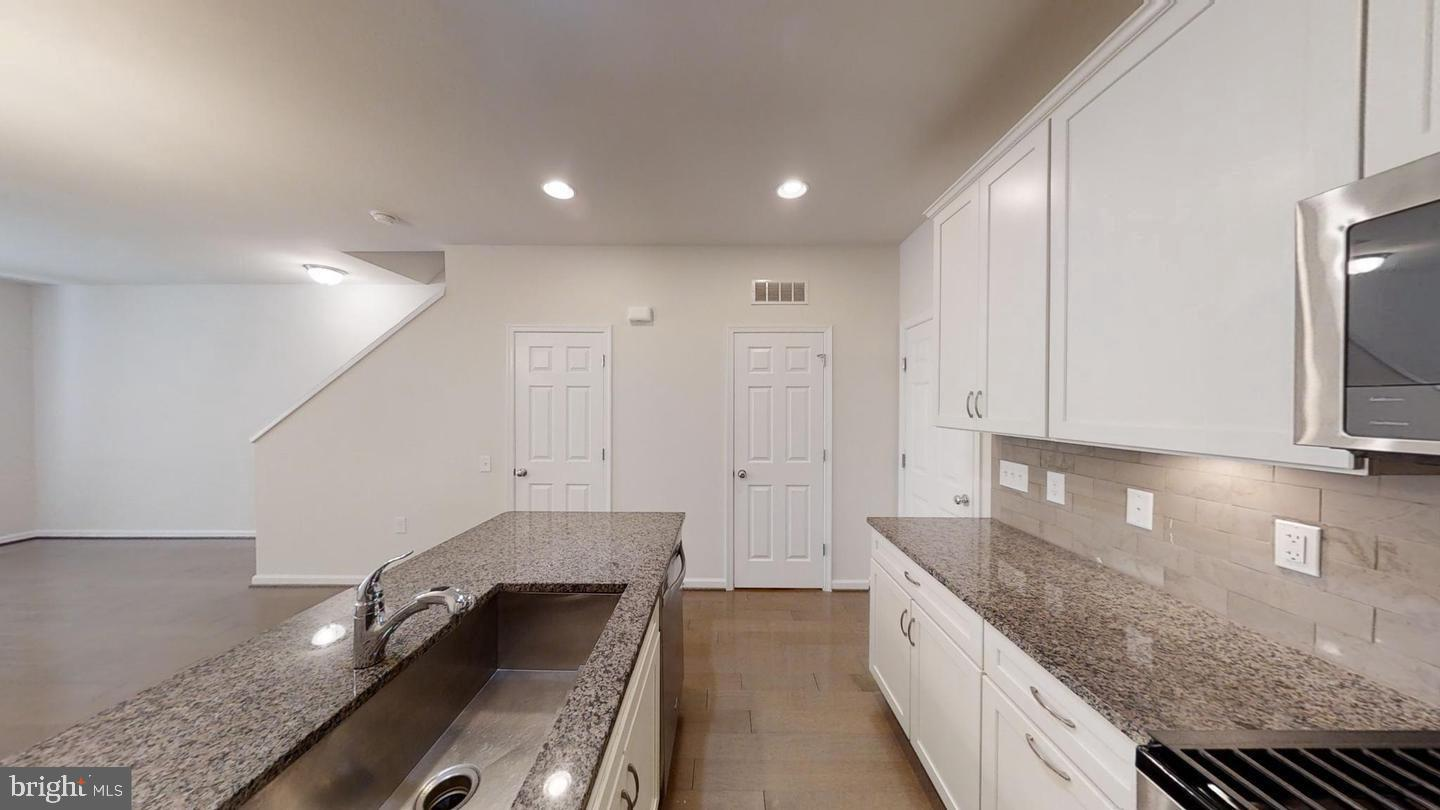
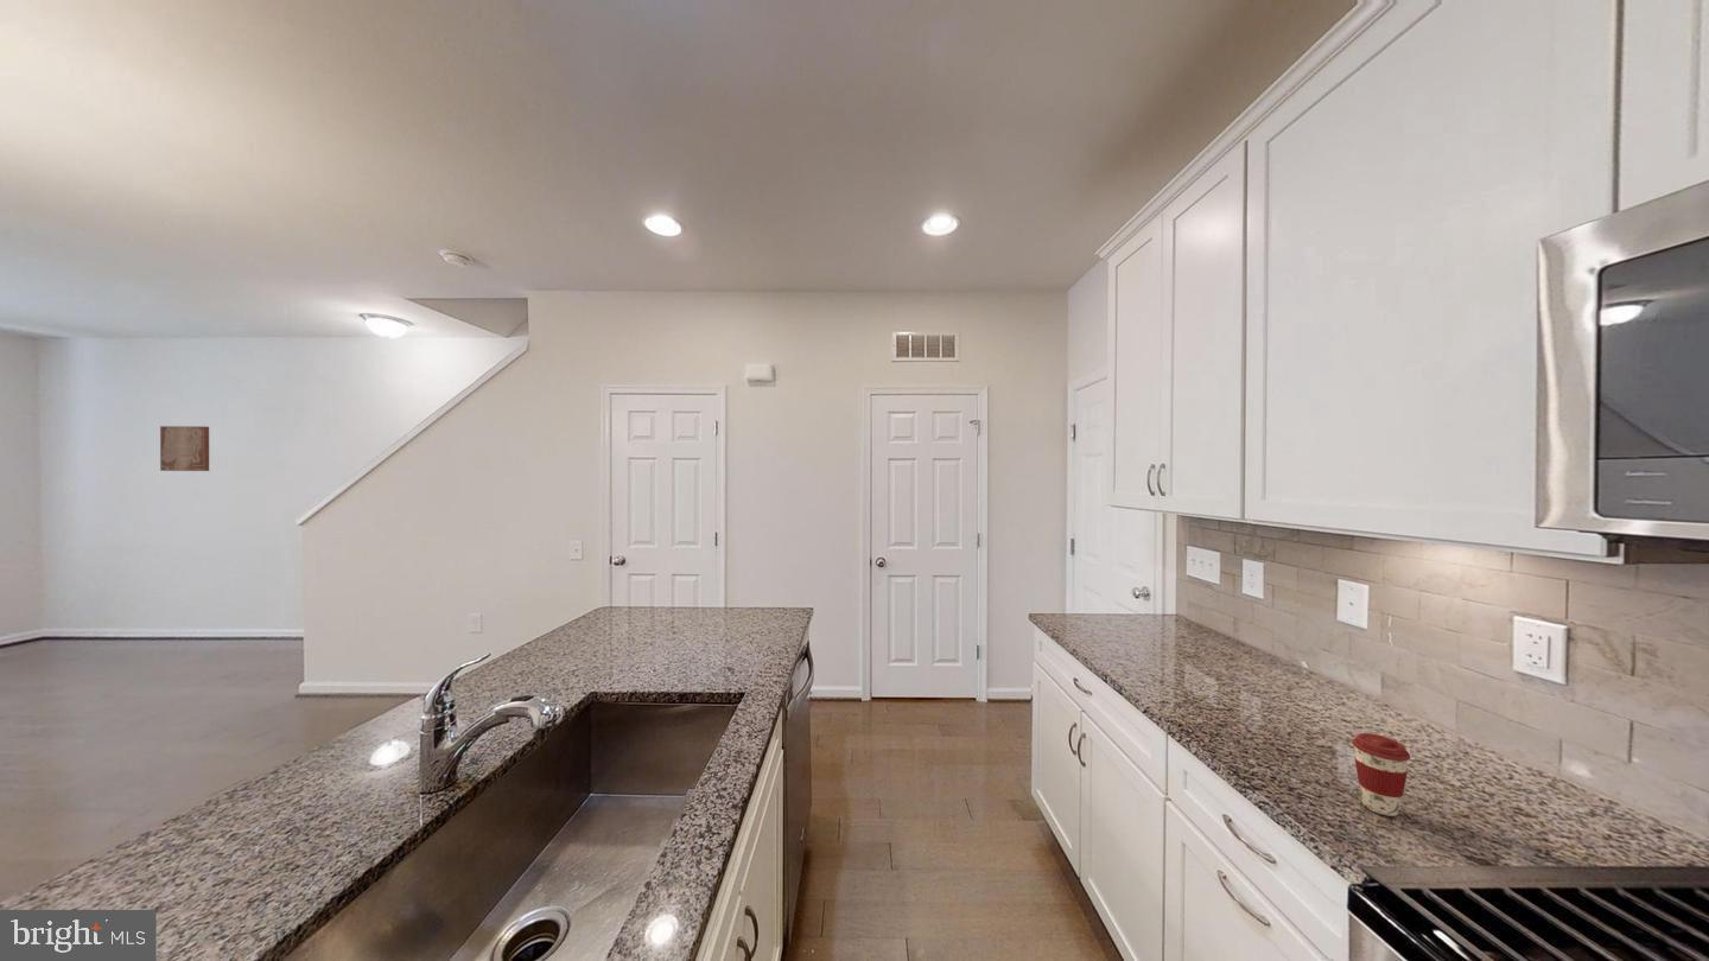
+ wall art (184, 448)
+ coffee cup (1379, 775)
